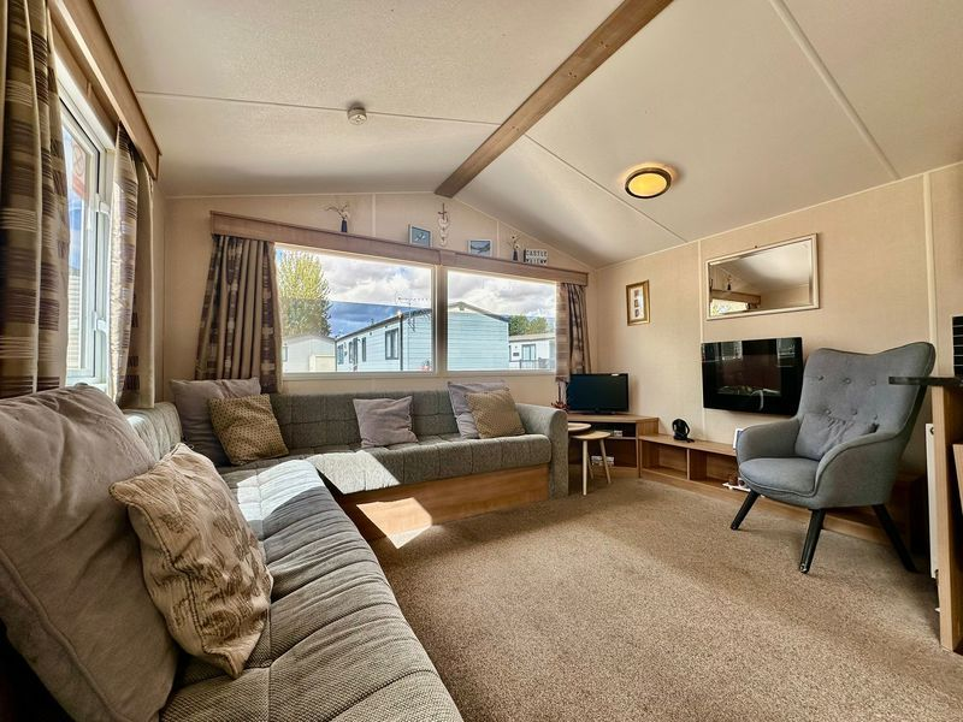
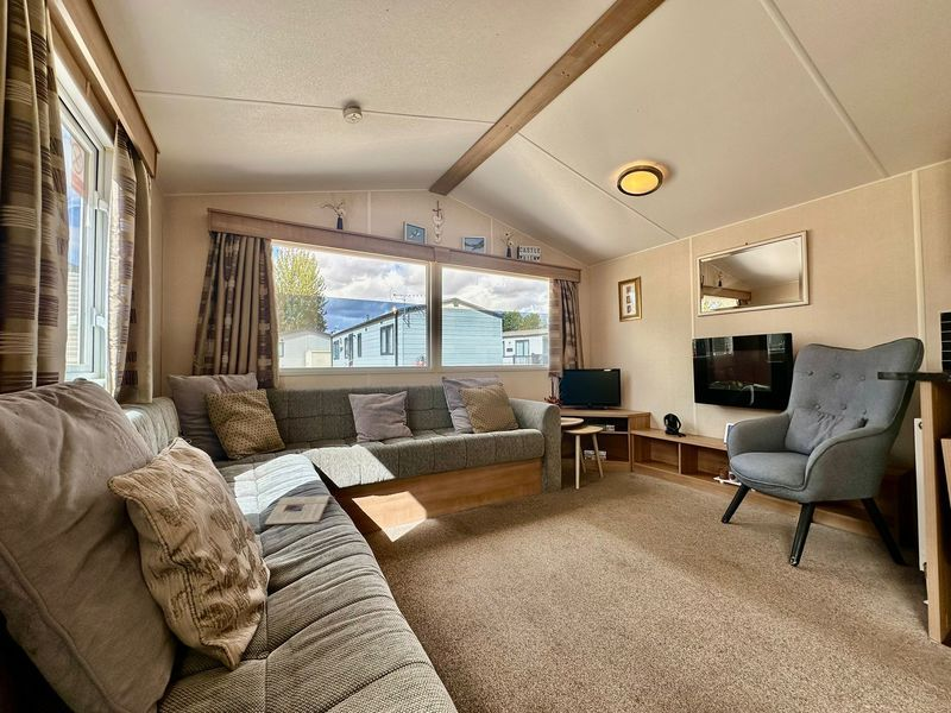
+ magazine (302, 505)
